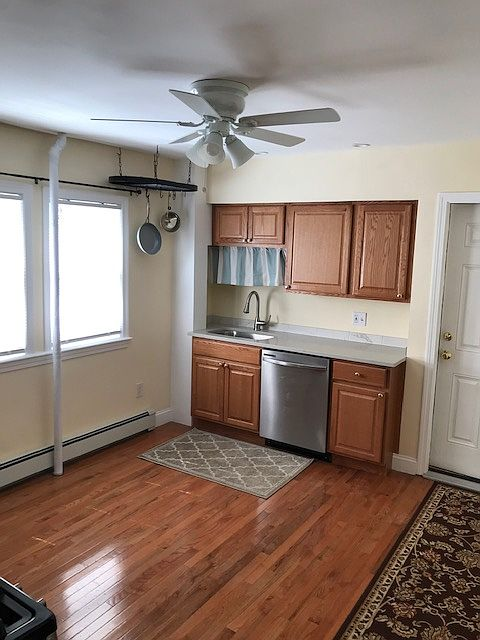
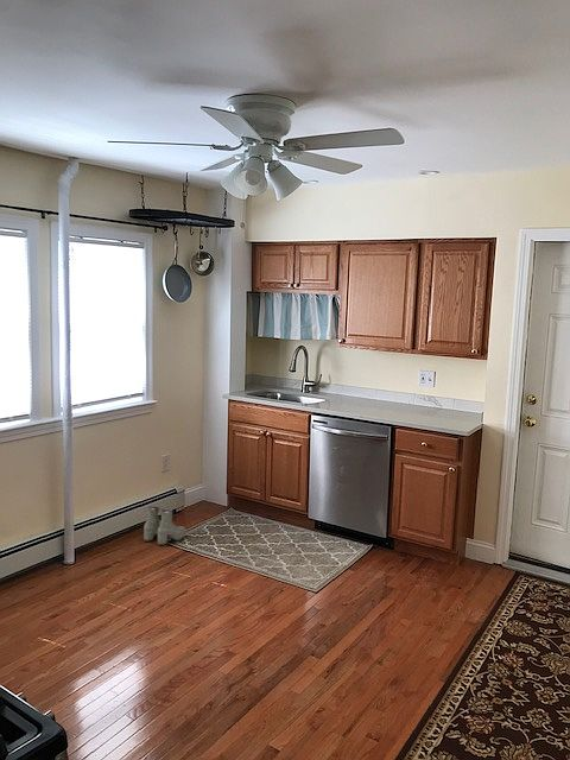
+ boots (164, 522)
